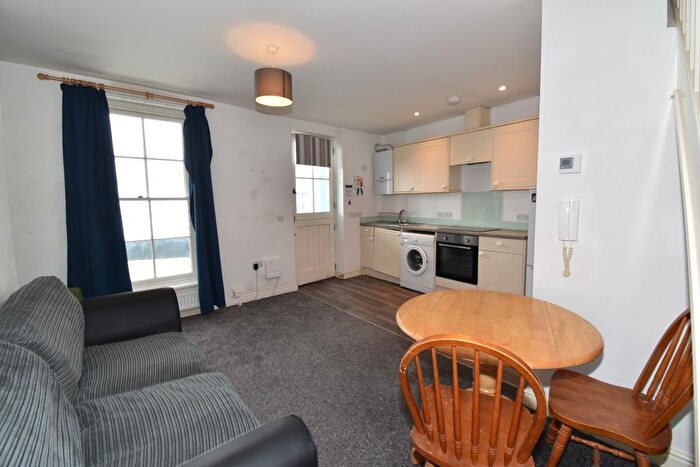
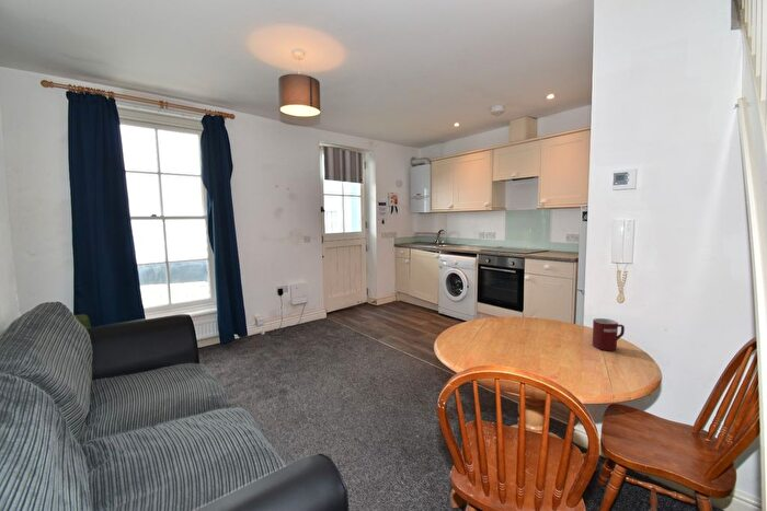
+ mug (608, 334)
